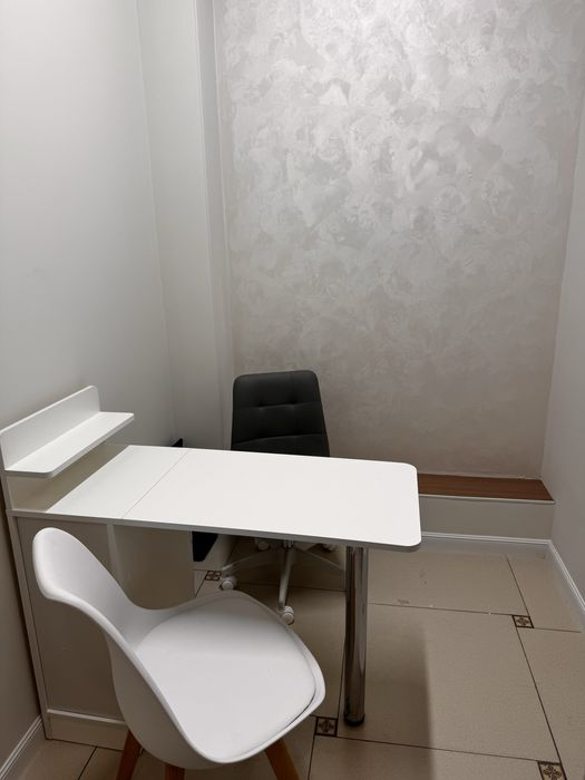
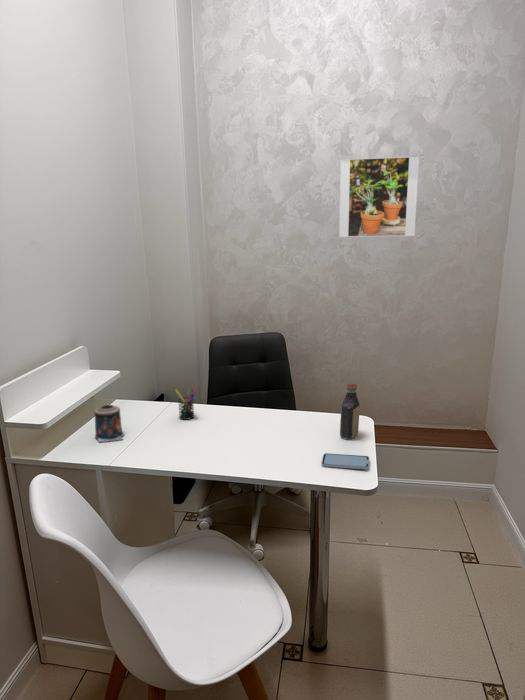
+ pen holder (187, 401)
+ bottle (350, 410)
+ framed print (377, 198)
+ smartphone (345, 461)
+ candle (109, 422)
